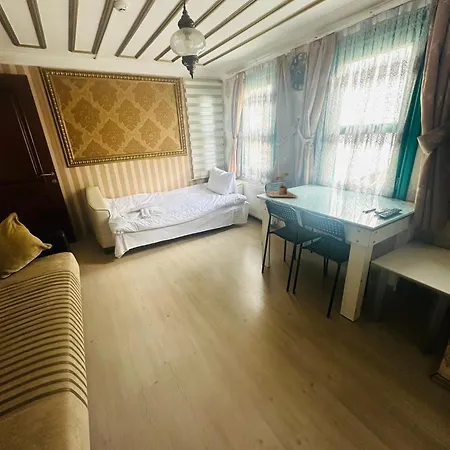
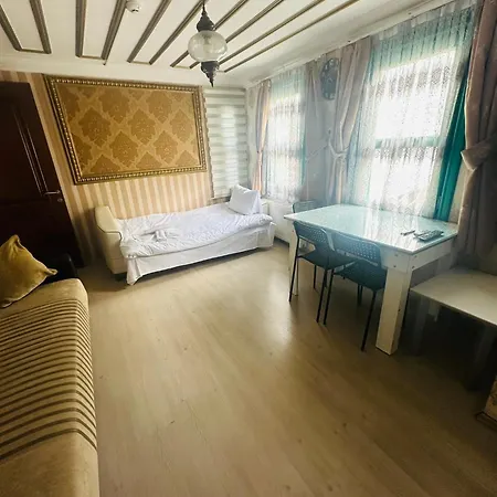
- plant (281, 185)
